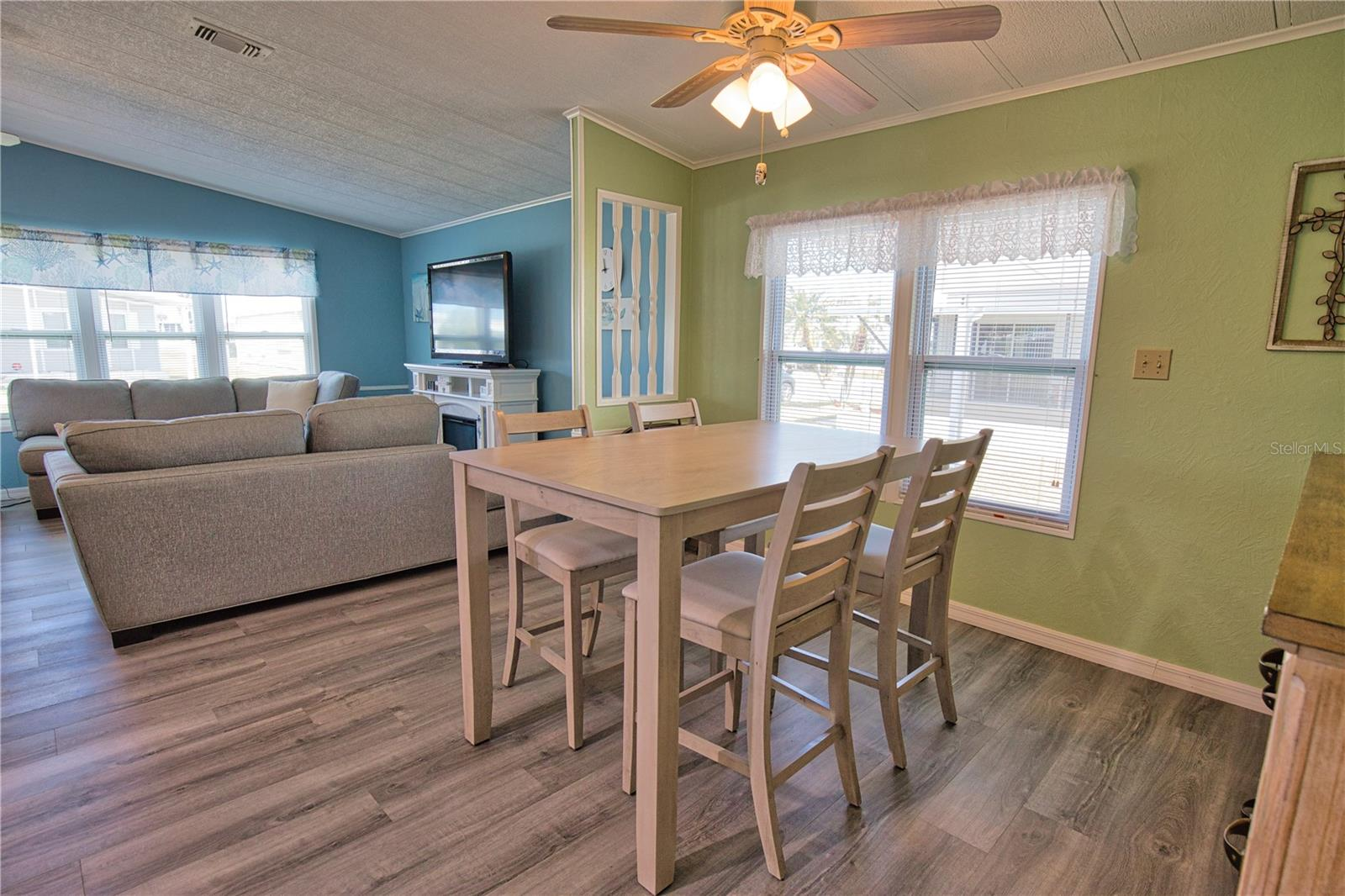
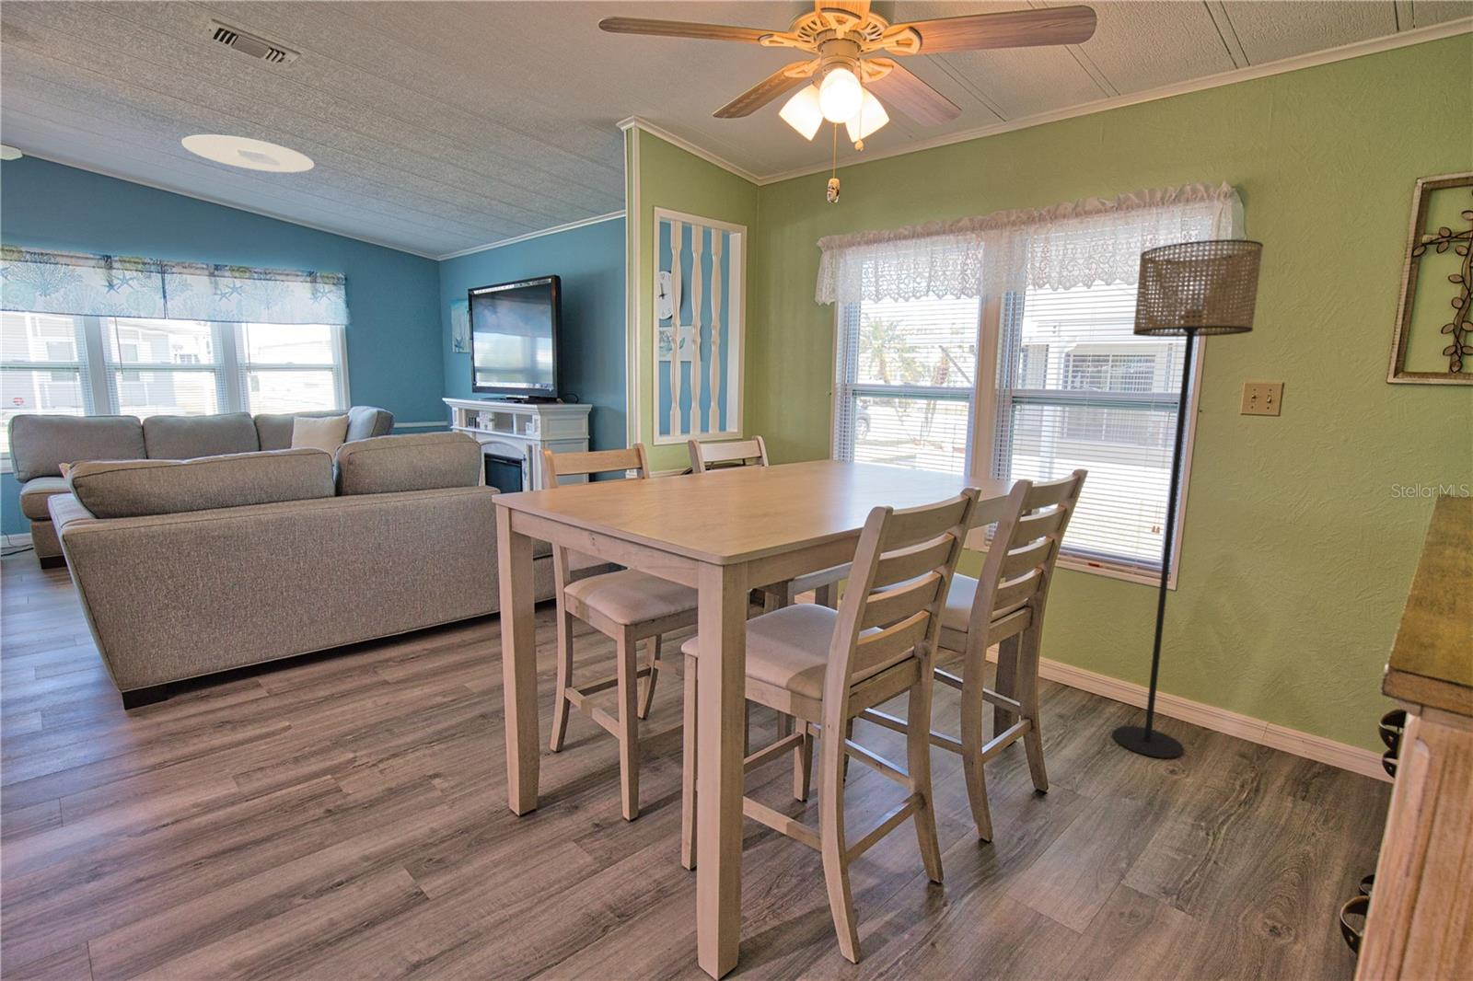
+ ceiling light (251, 149)
+ floor lamp (1171, 509)
